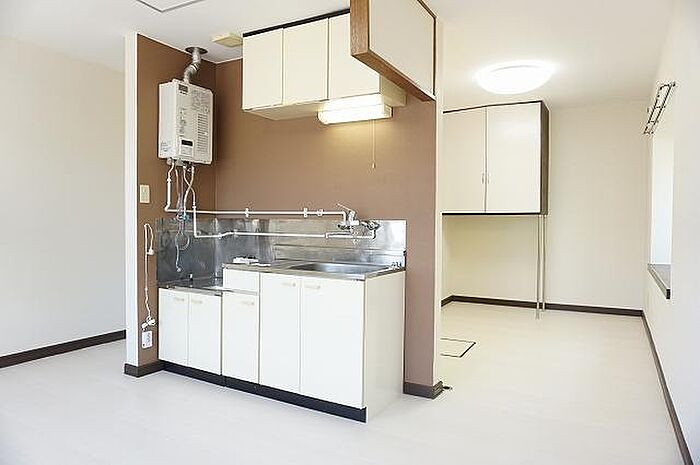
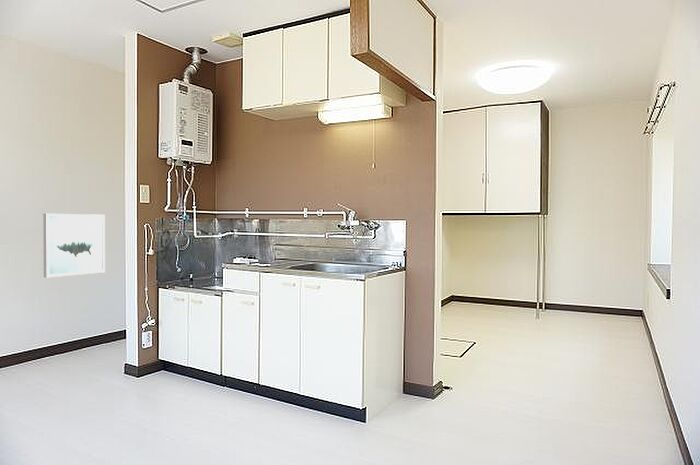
+ wall art (75, 244)
